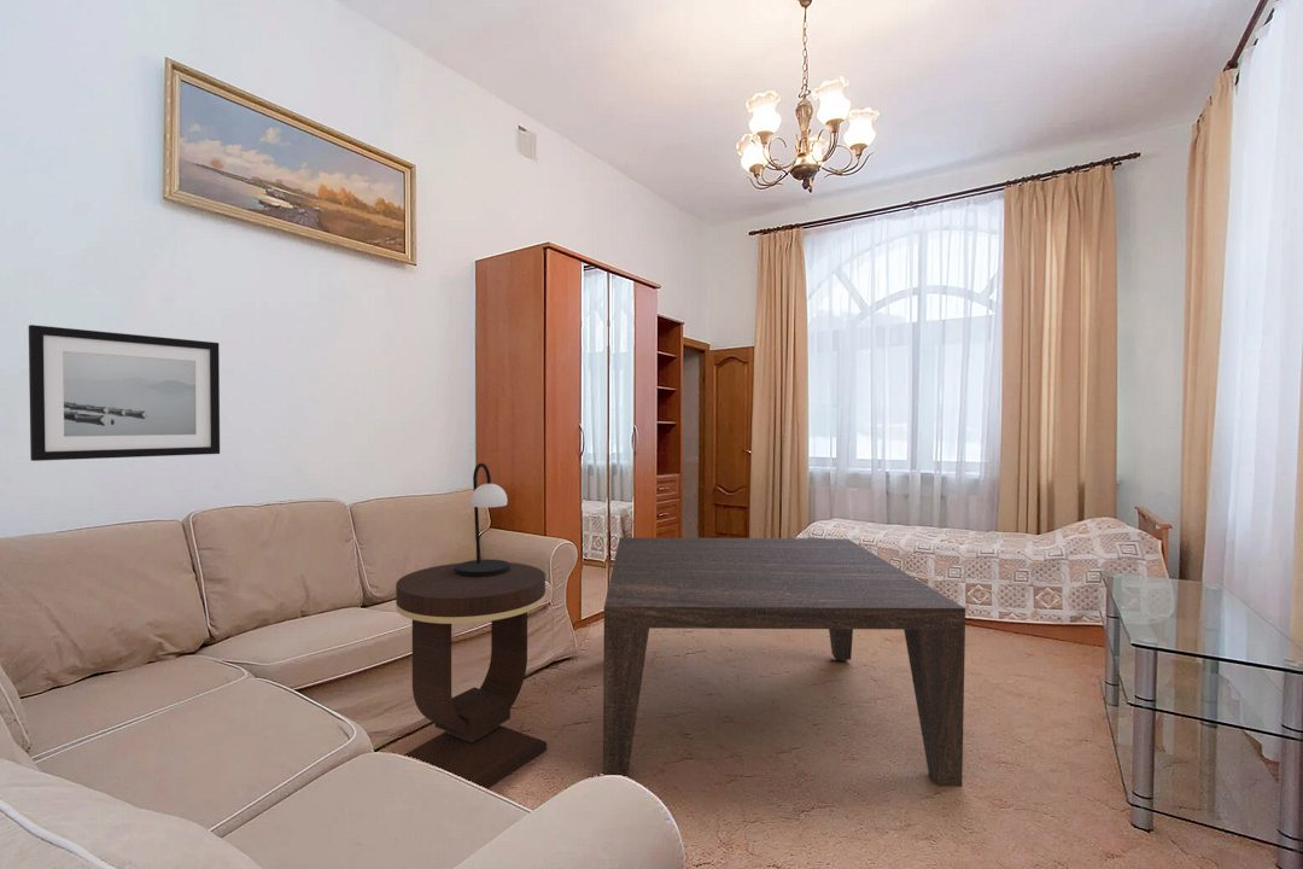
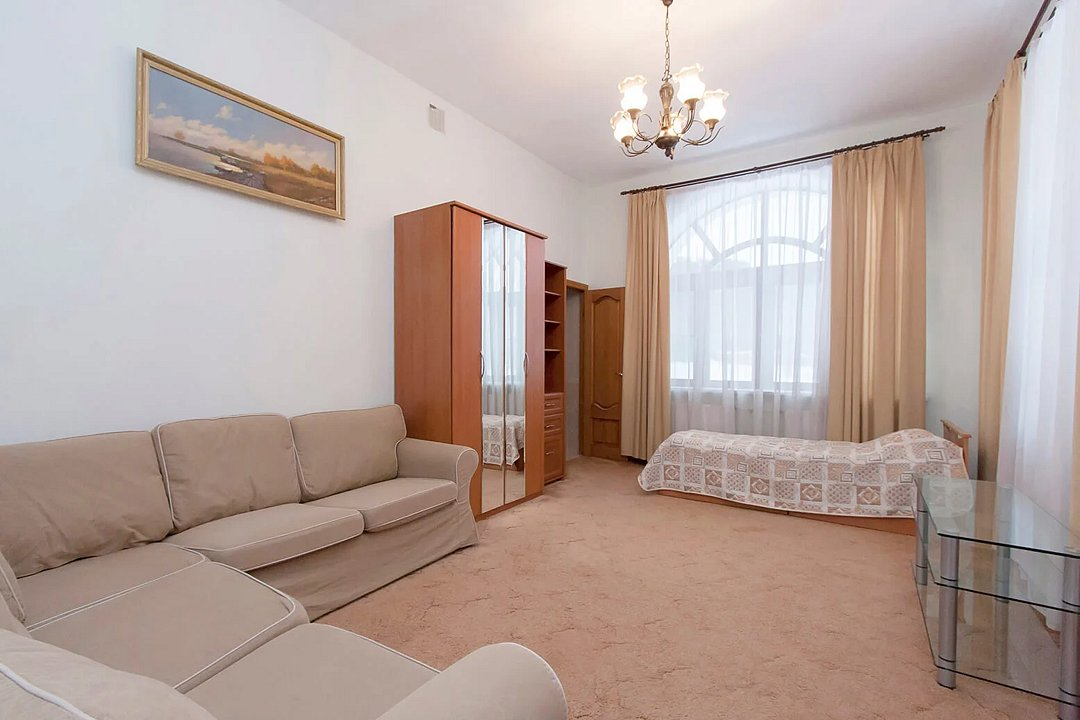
- coffee table (753, 628)
- side table (486, 673)
- wall art (133, 396)
- table lamp (478, 515)
